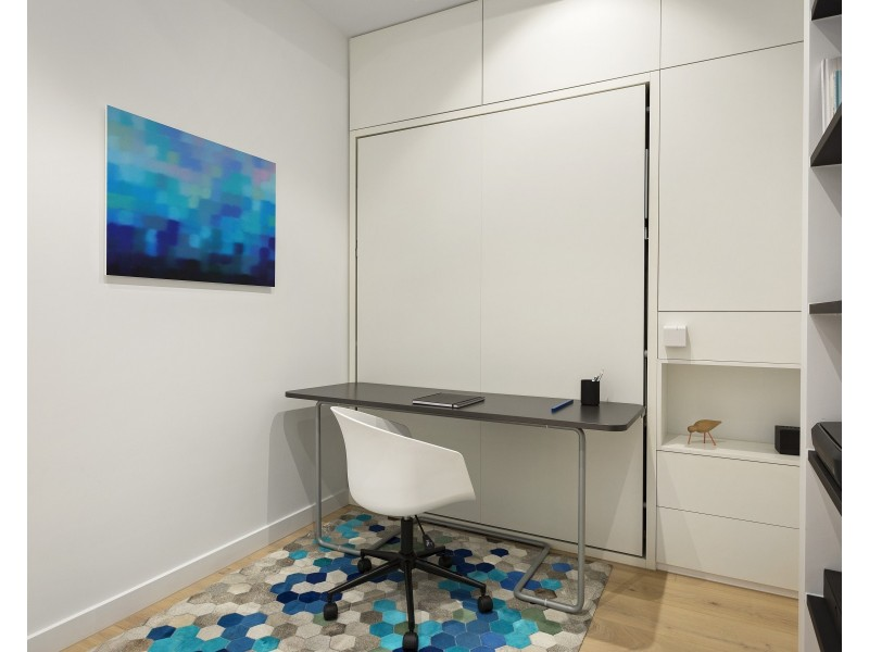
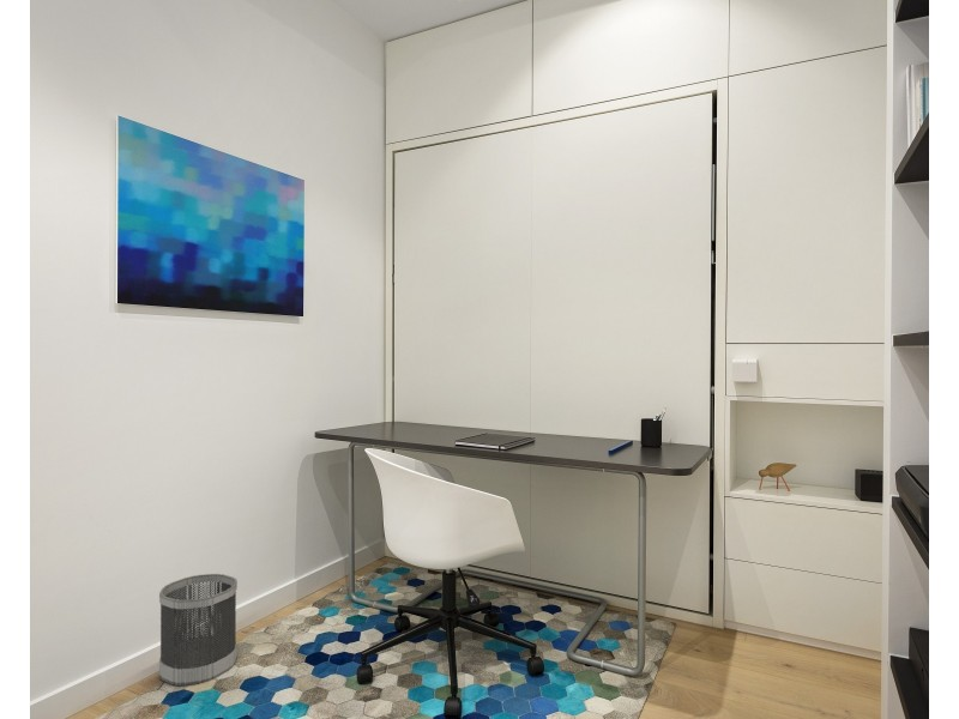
+ wastebasket (199, 626)
